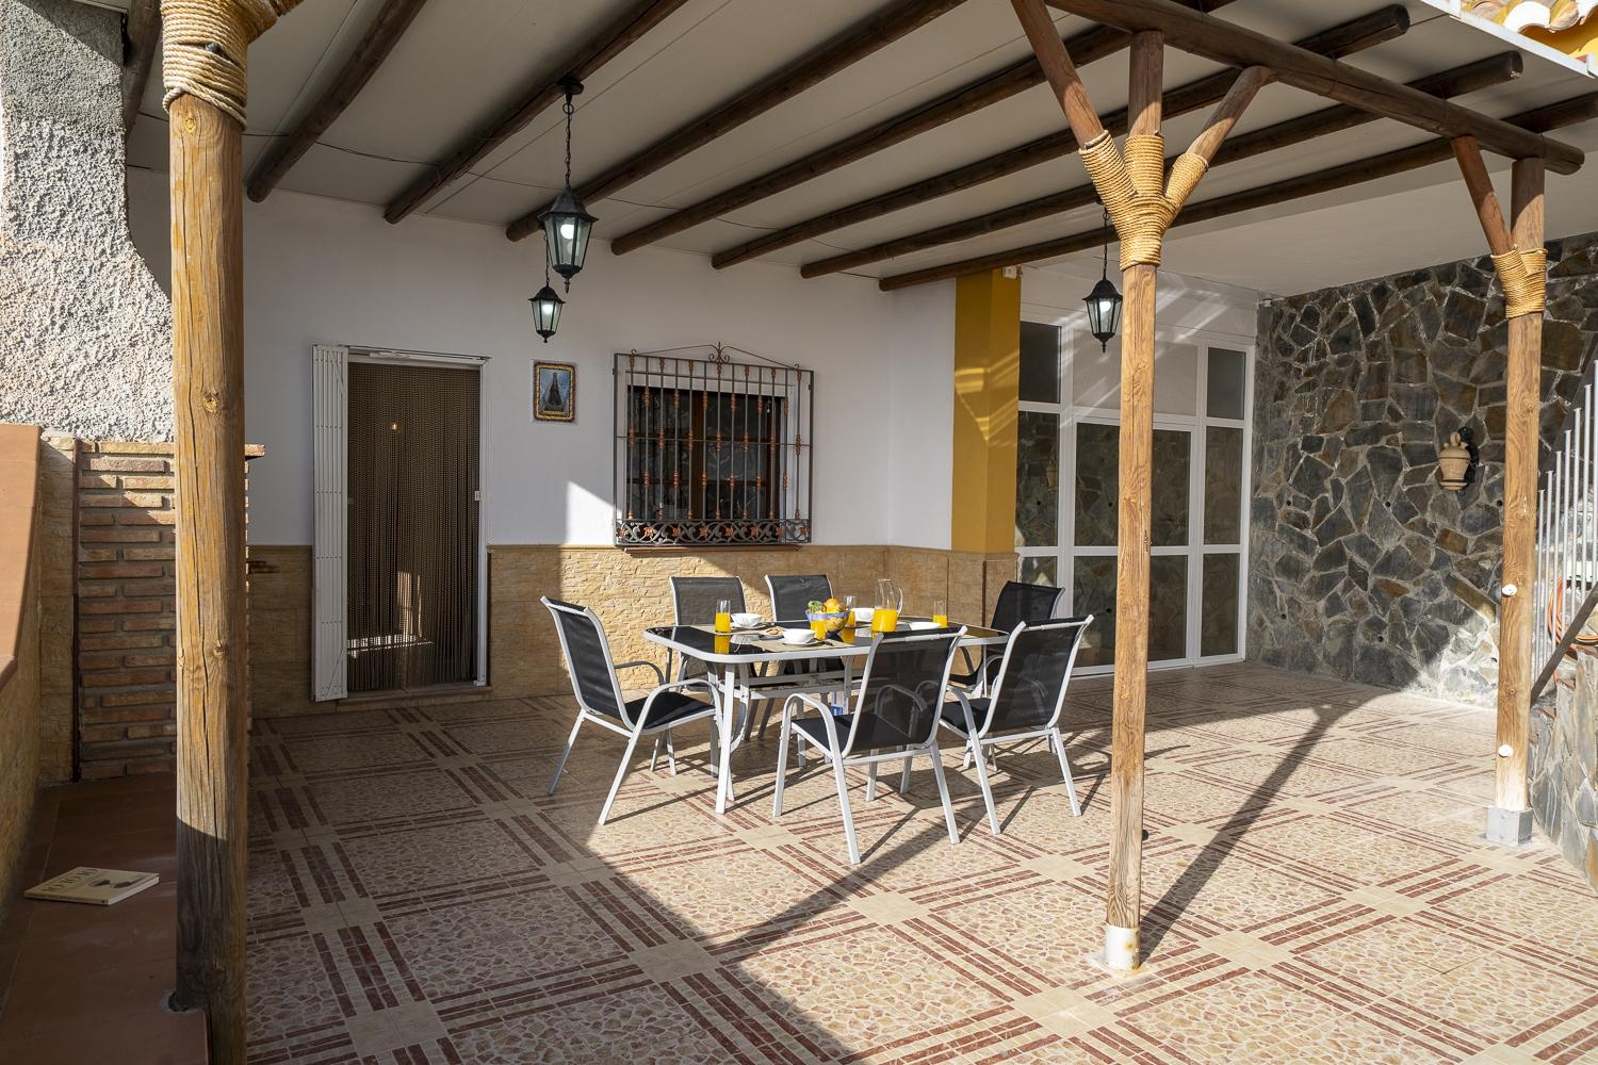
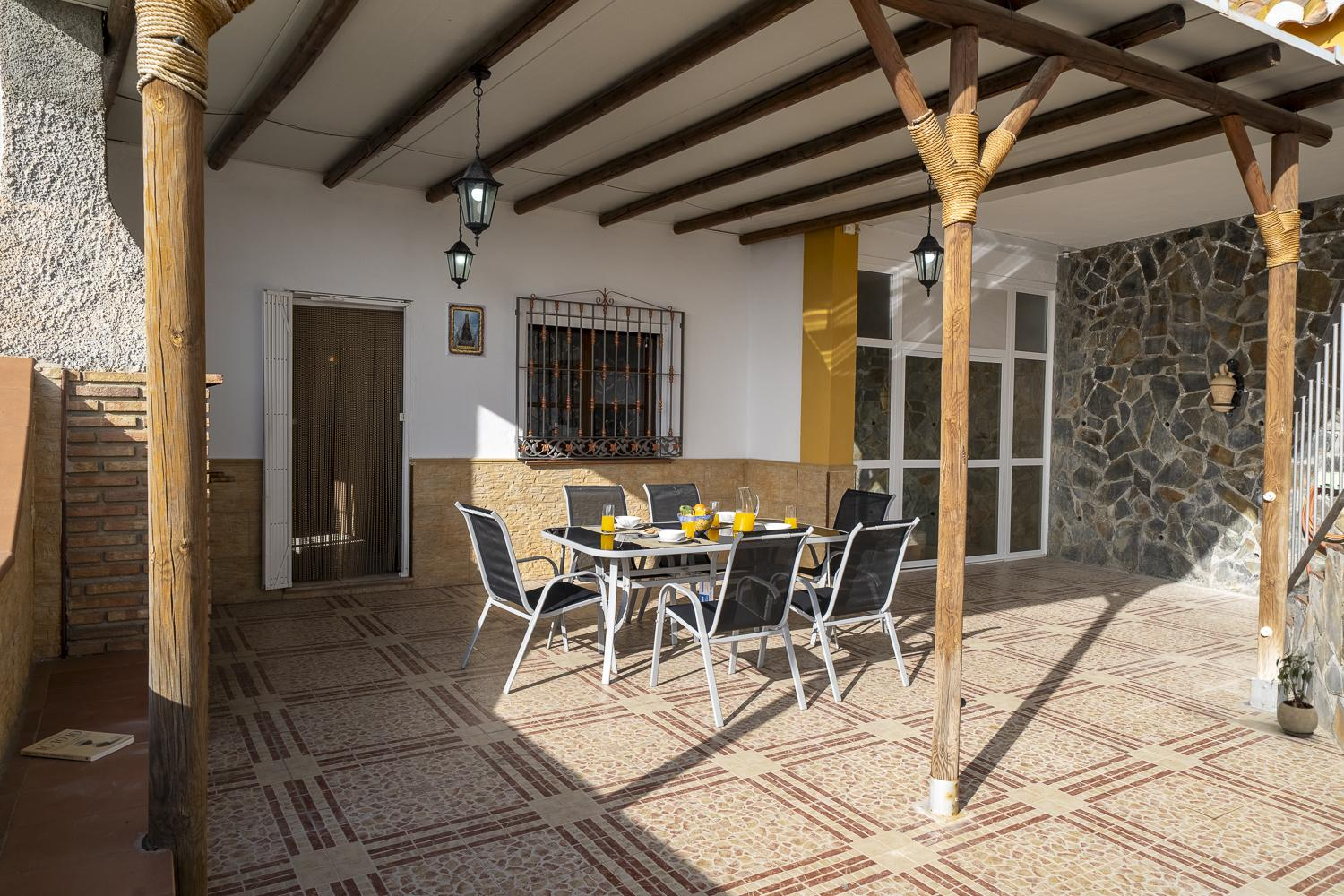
+ potted plant (1293, 693)
